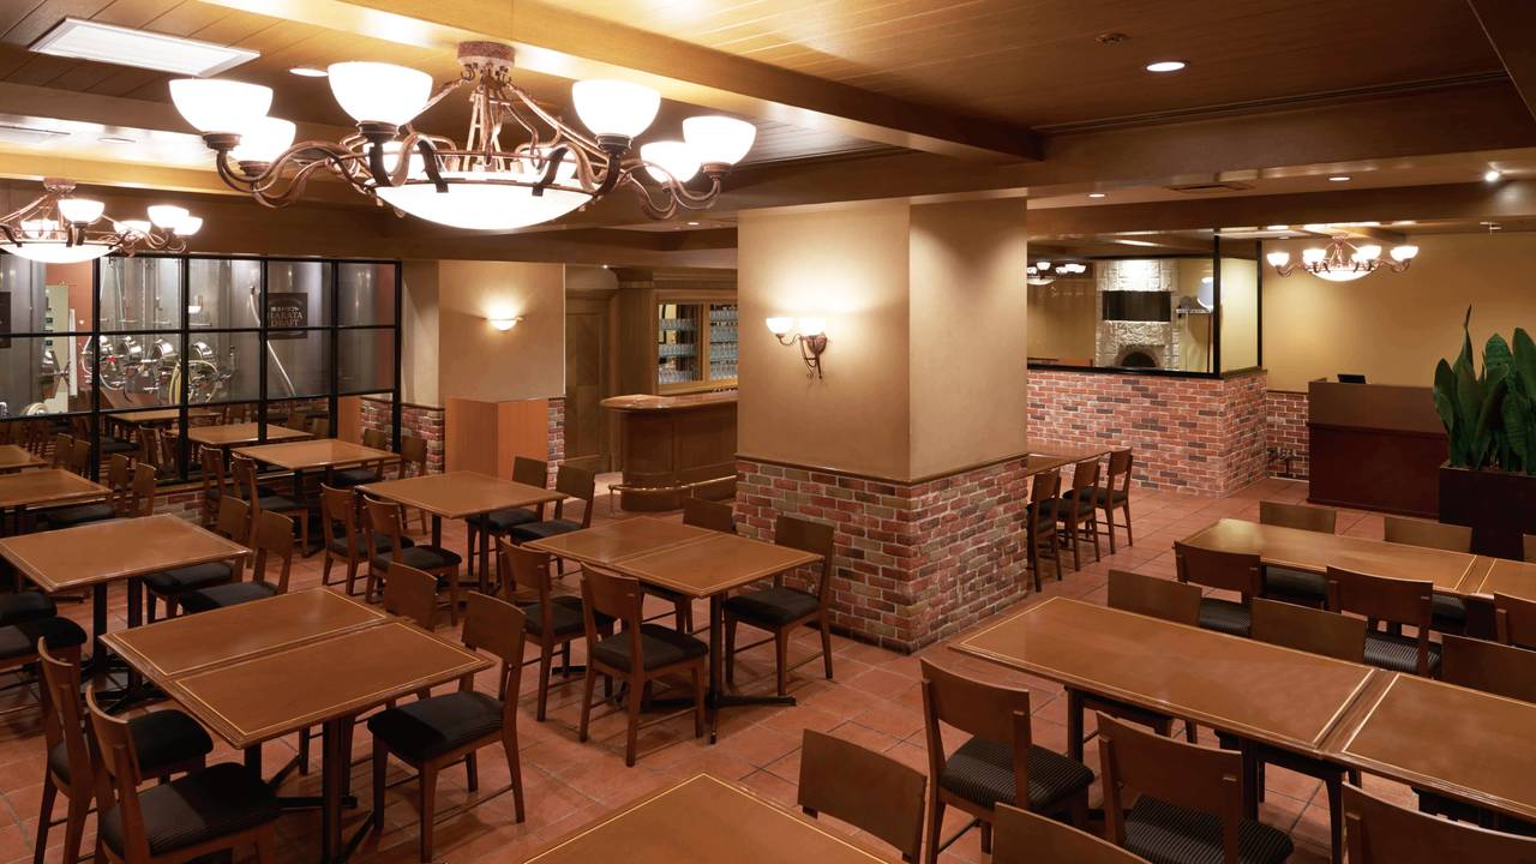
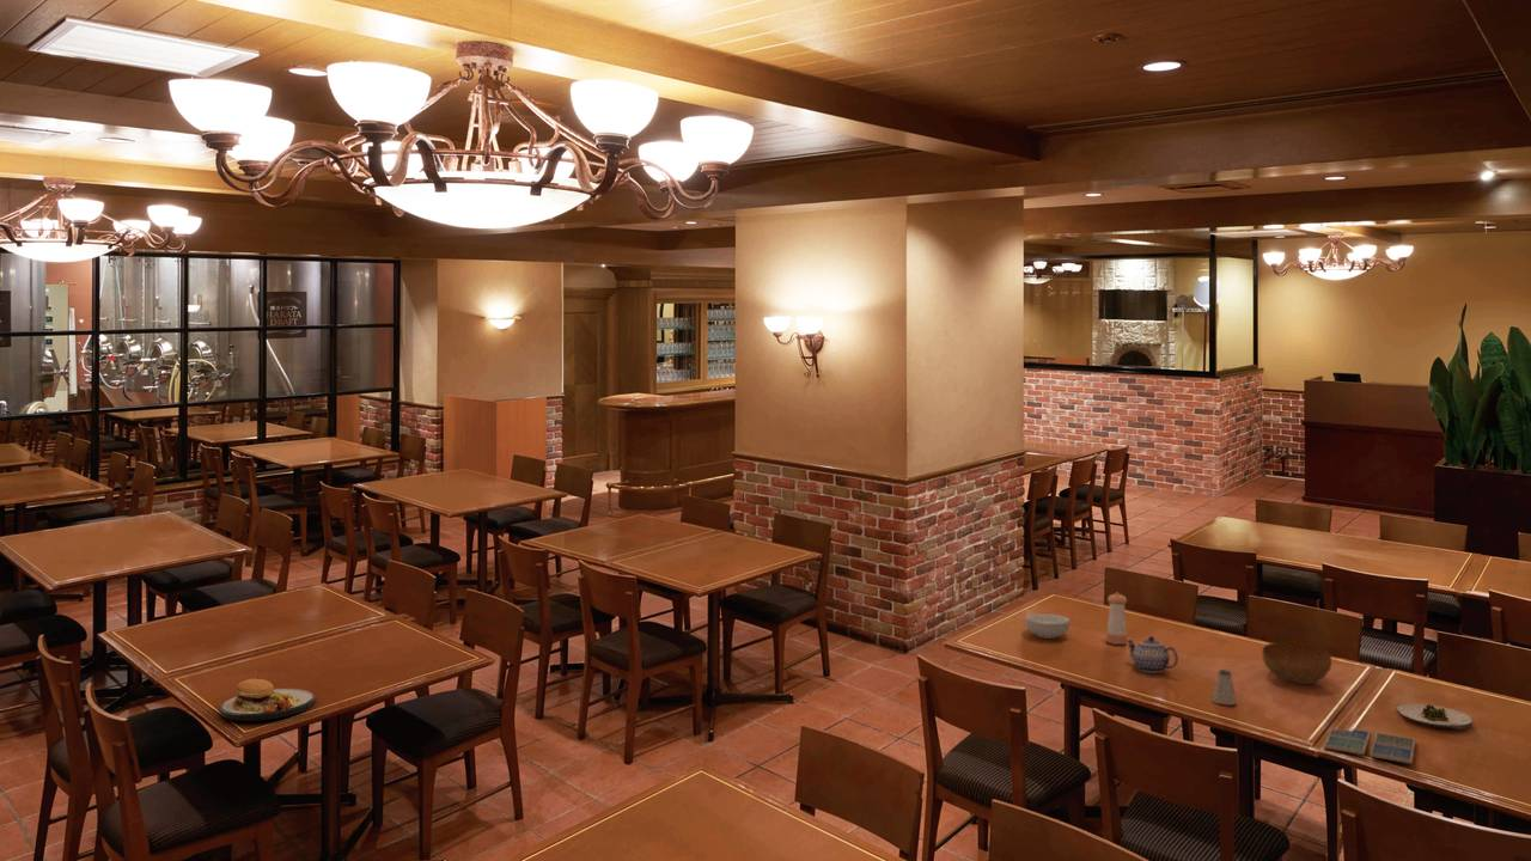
+ teapot (1151, 653)
+ saltshaker (1224, 686)
+ bowl (1295, 664)
+ cereal bowl (1047, 627)
+ drink coaster (1367, 743)
+ pepper shaker (1116, 617)
+ plate (268, 685)
+ salad plate (1434, 712)
